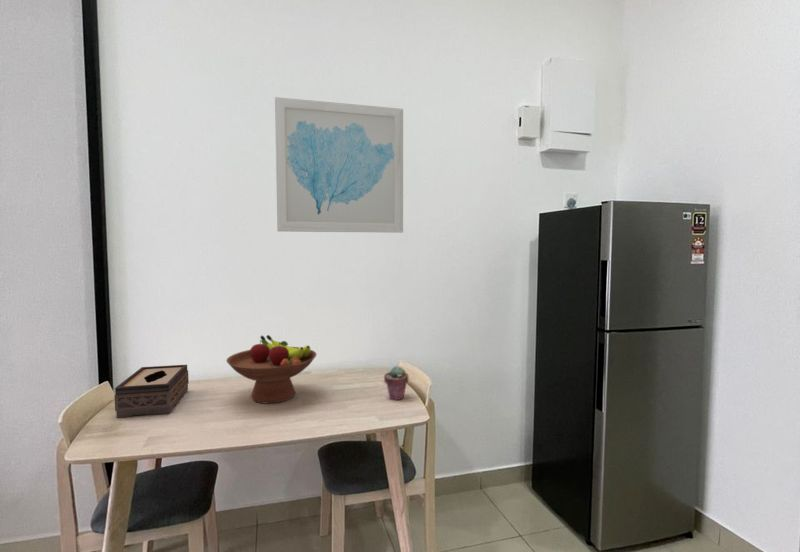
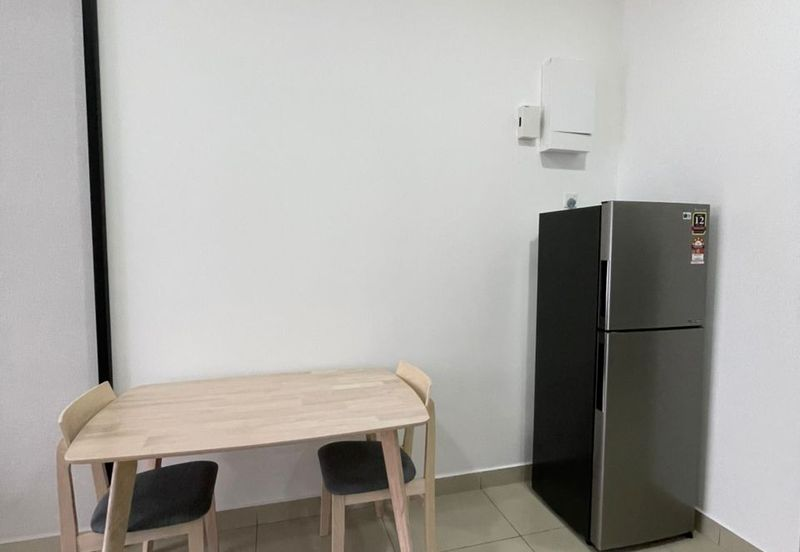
- potted succulent (396, 381)
- fruit bowl (272, 368)
- tissue box (154, 388)
- wall art (342, 168)
